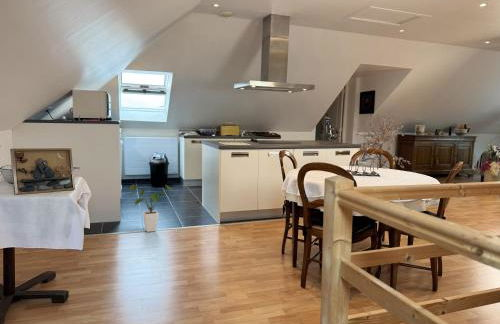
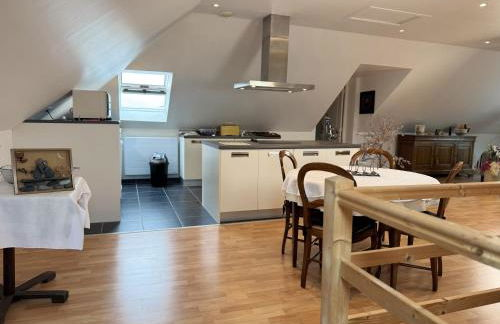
- house plant (149, 207)
